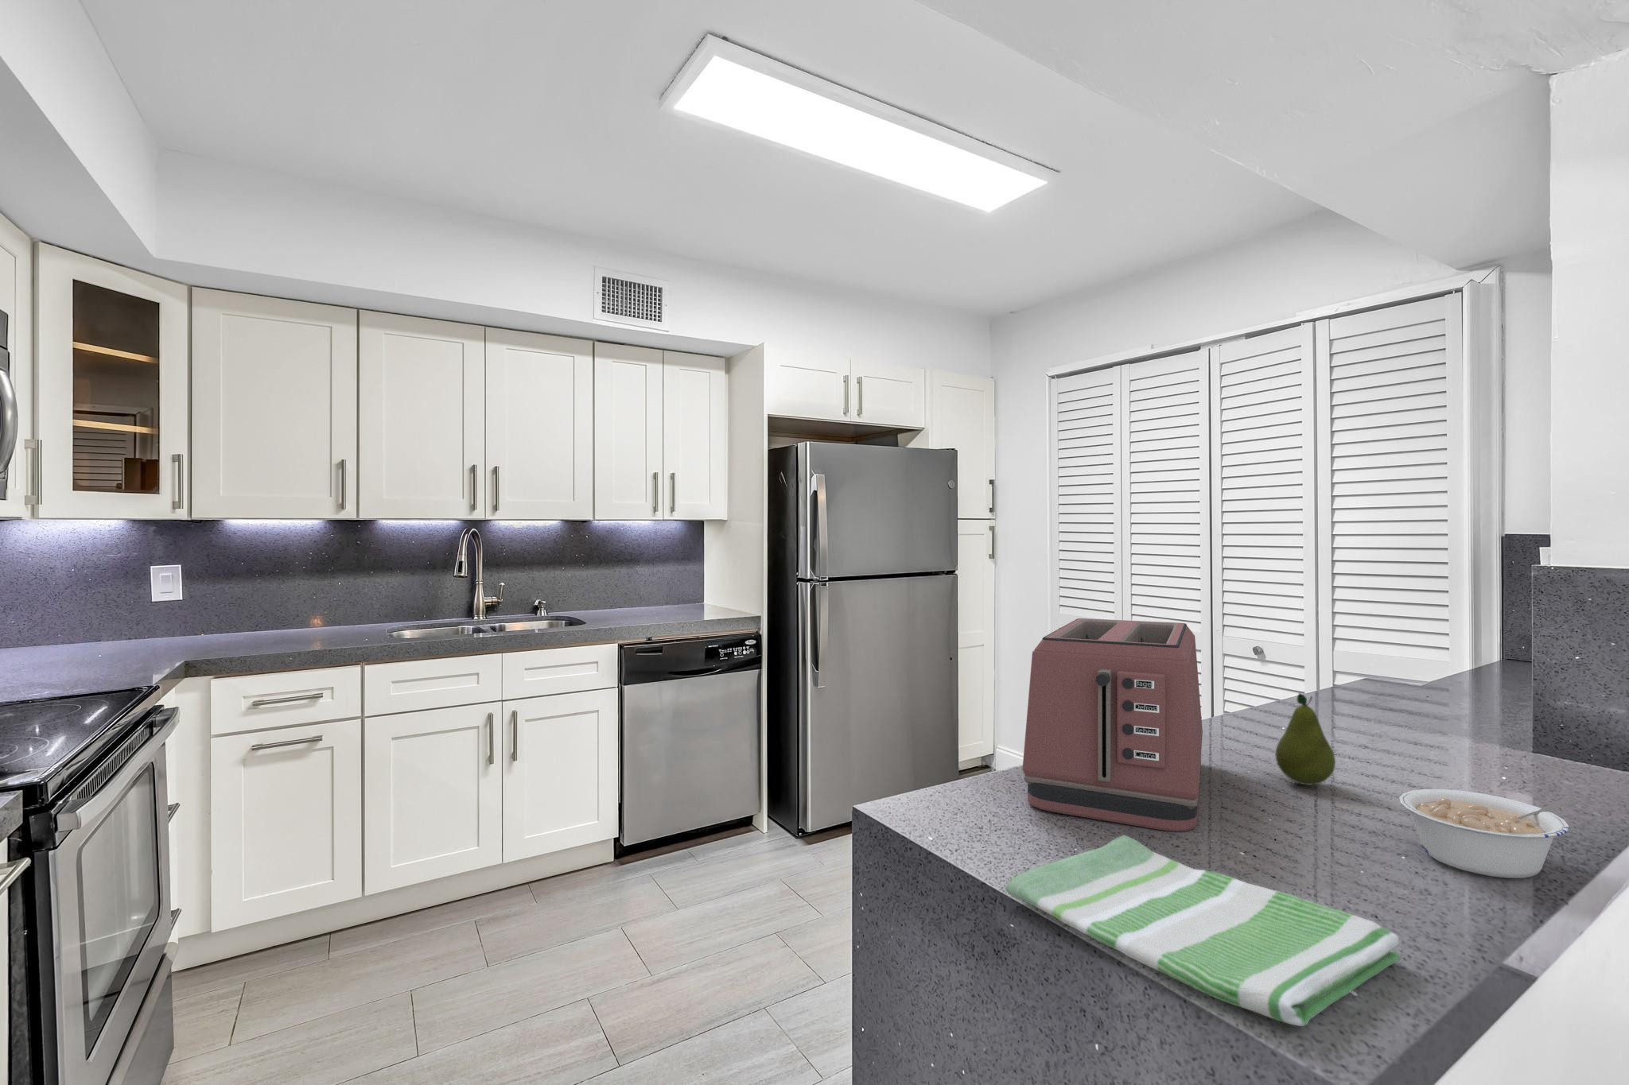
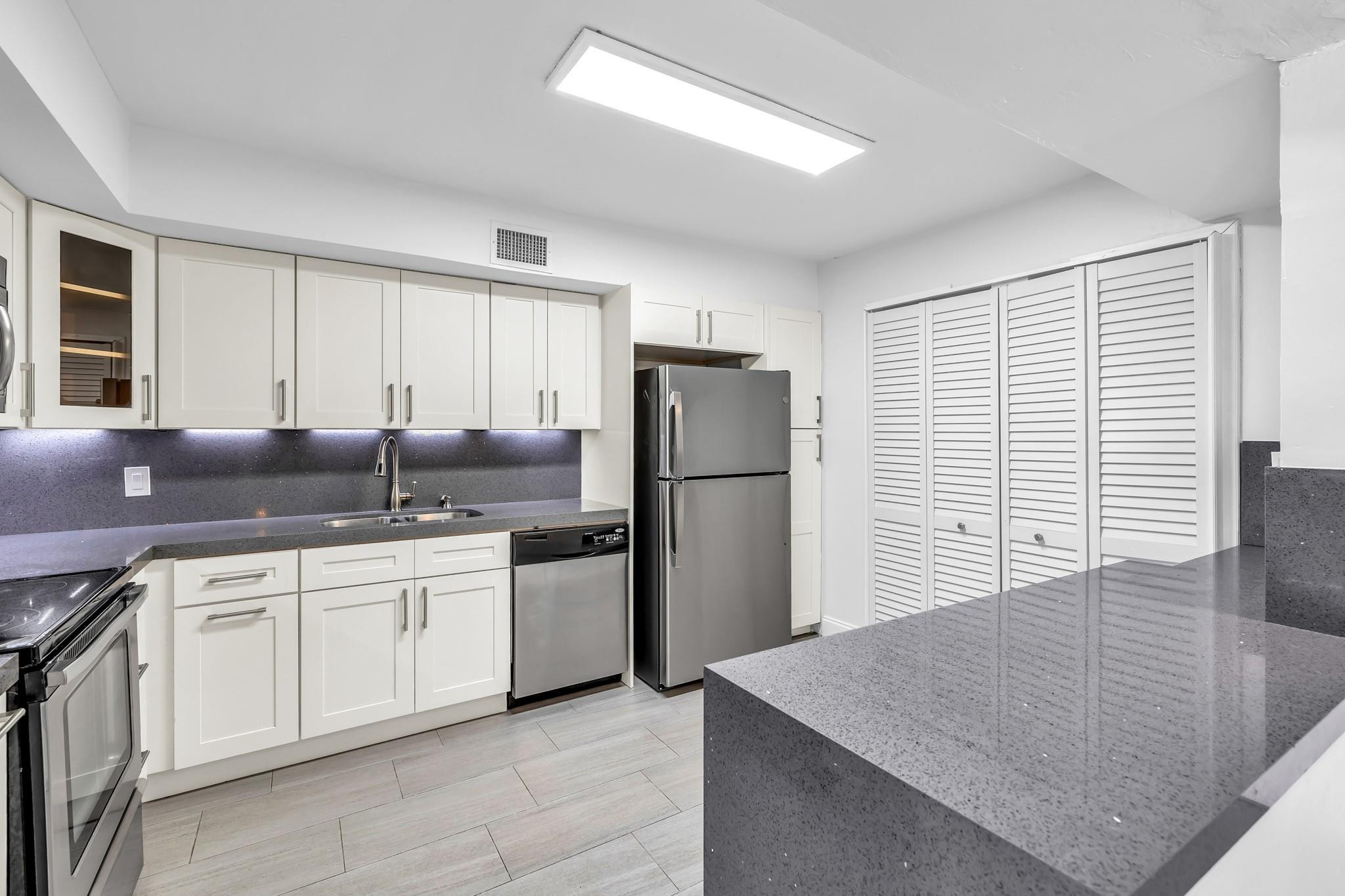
- toaster (1119, 707)
- legume (1481, 828)
- dish towel (1188, 912)
- fruit (1304, 737)
